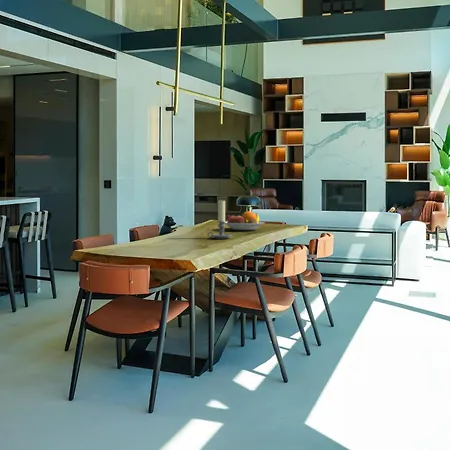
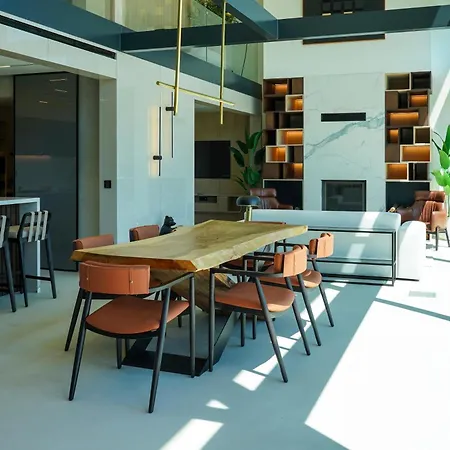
- fruit bowl (243, 220)
- candle holder (219, 218)
